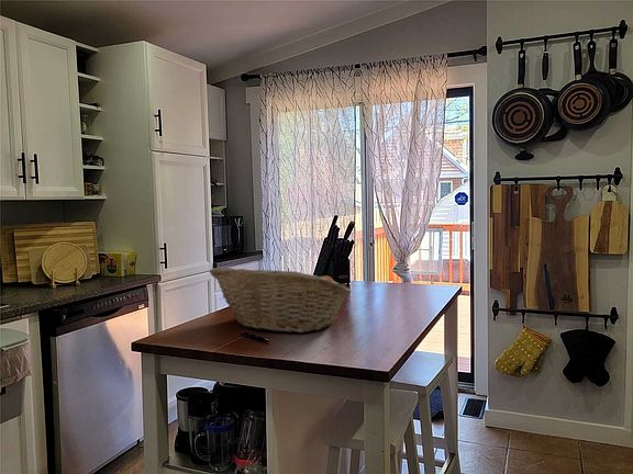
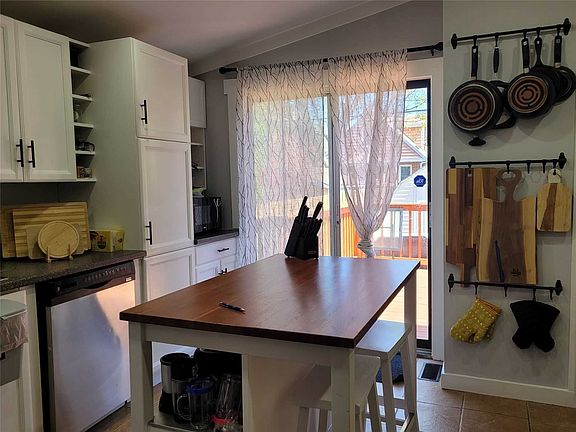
- fruit basket (279, 293)
